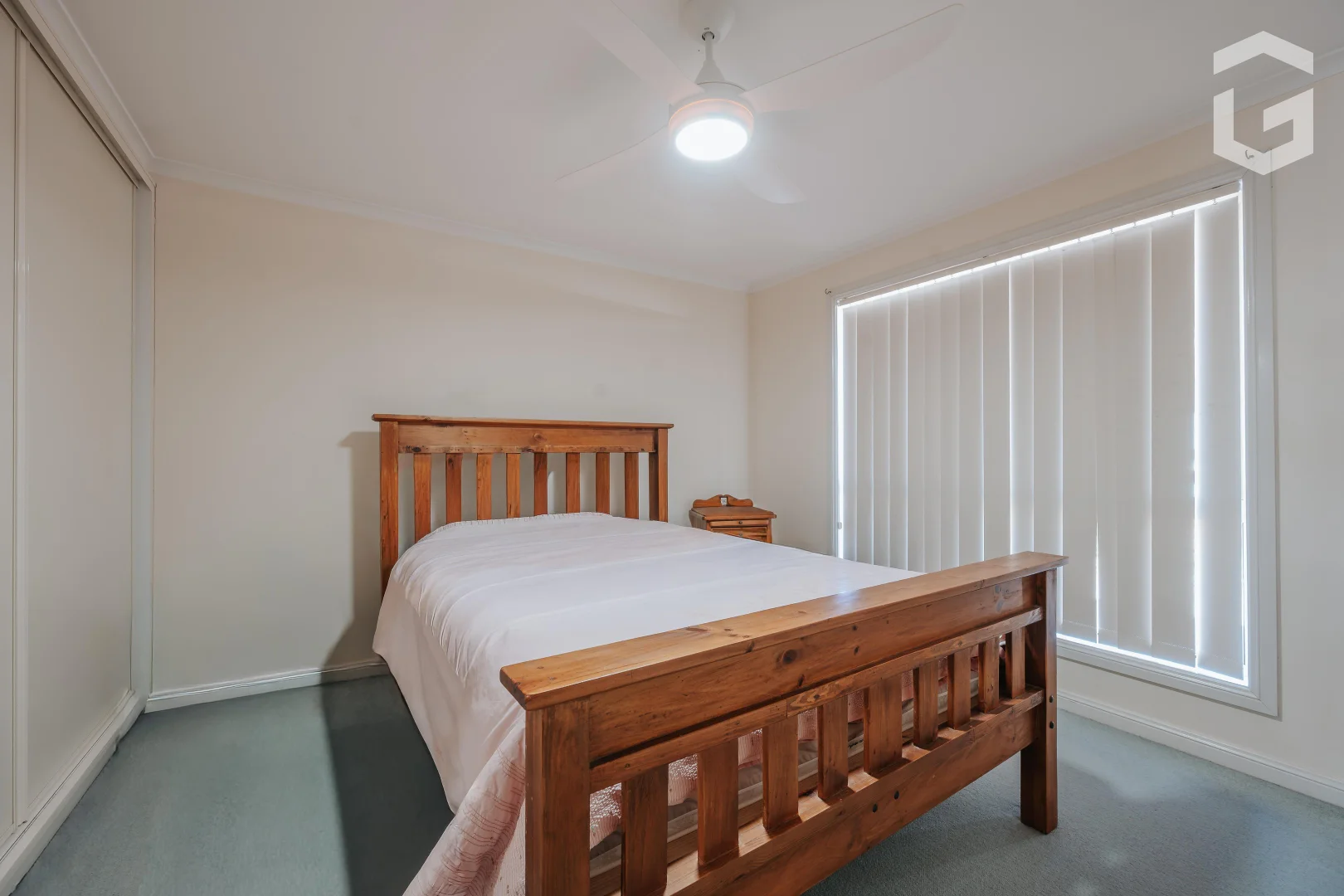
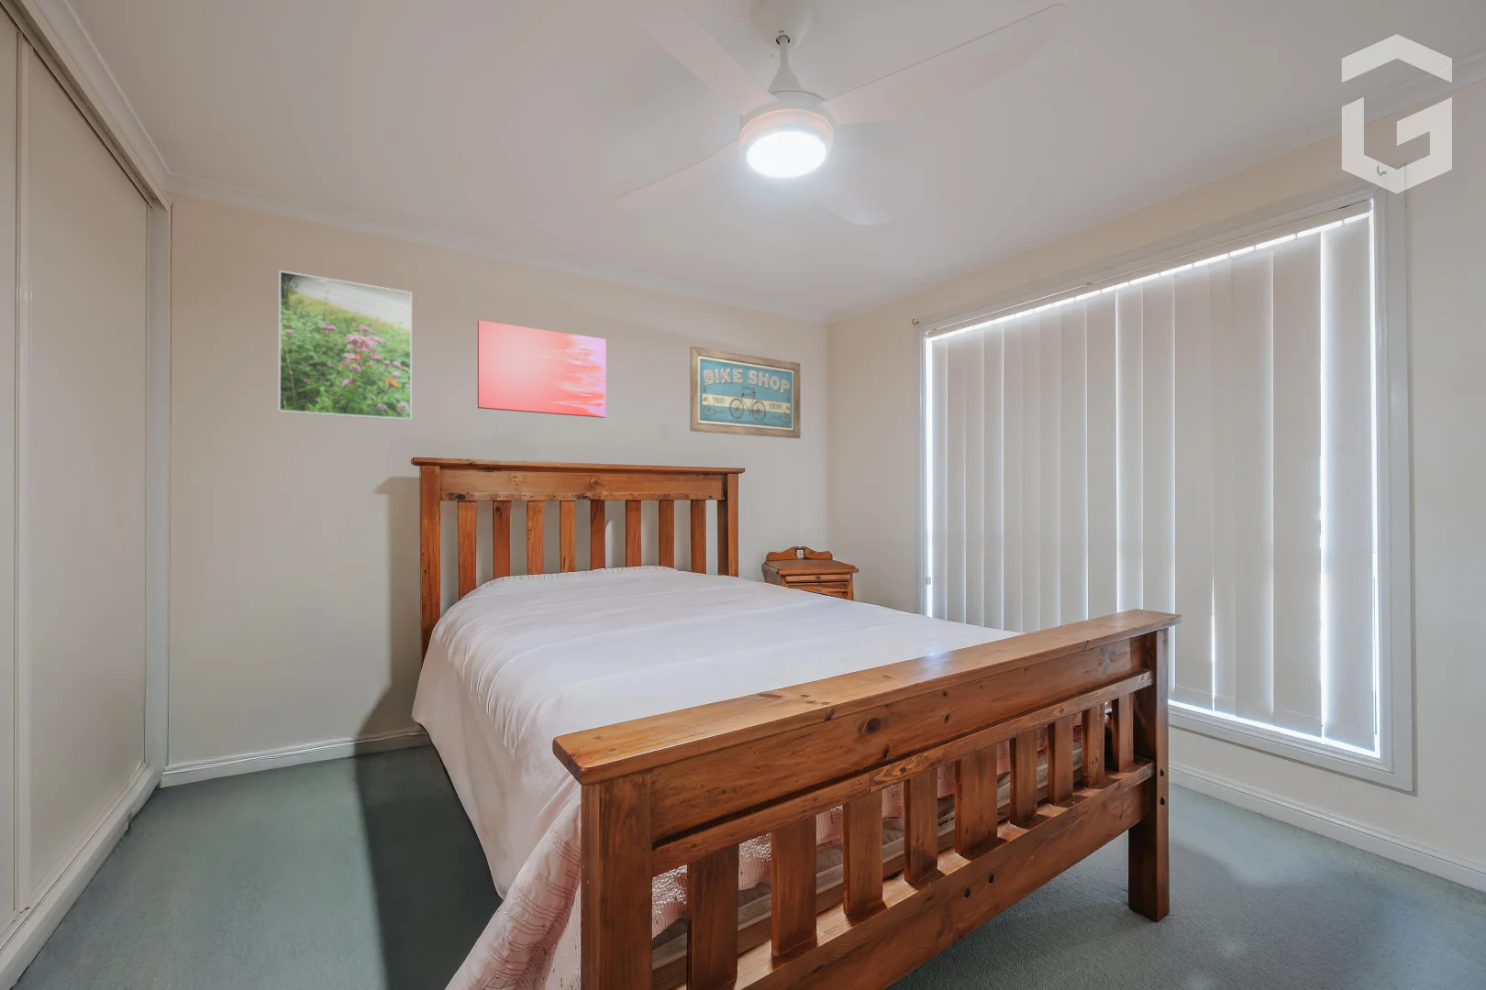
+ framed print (348, 349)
+ wall art (545, 371)
+ wall art (747, 396)
